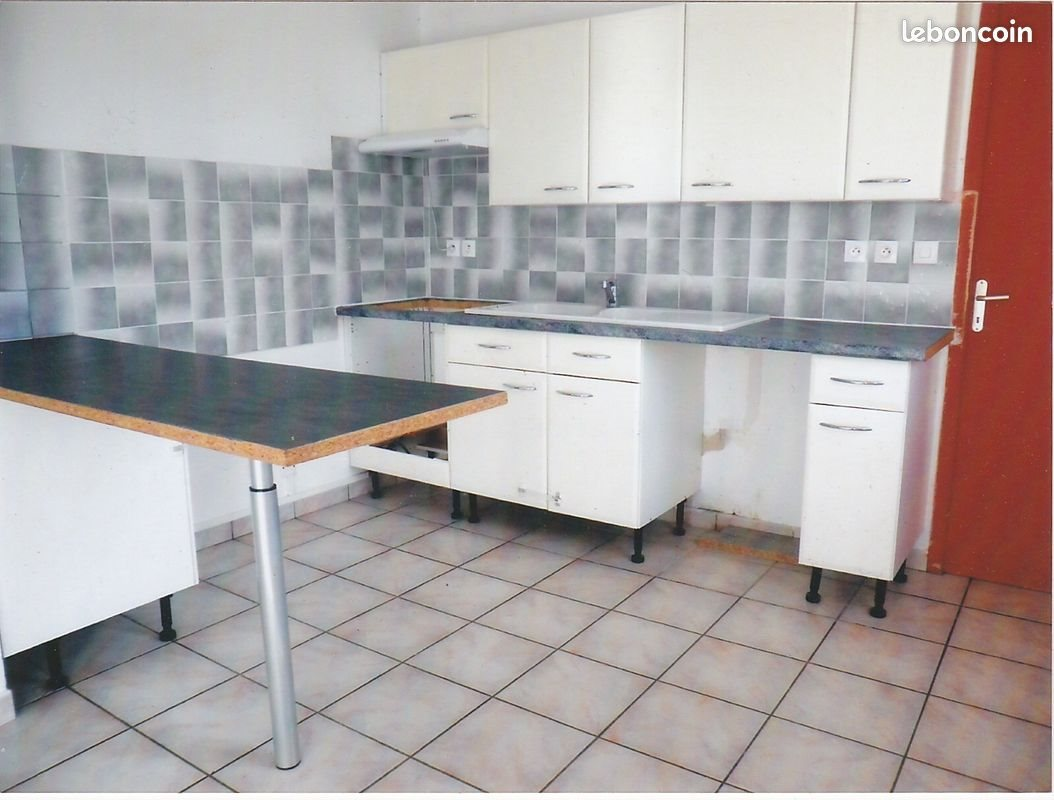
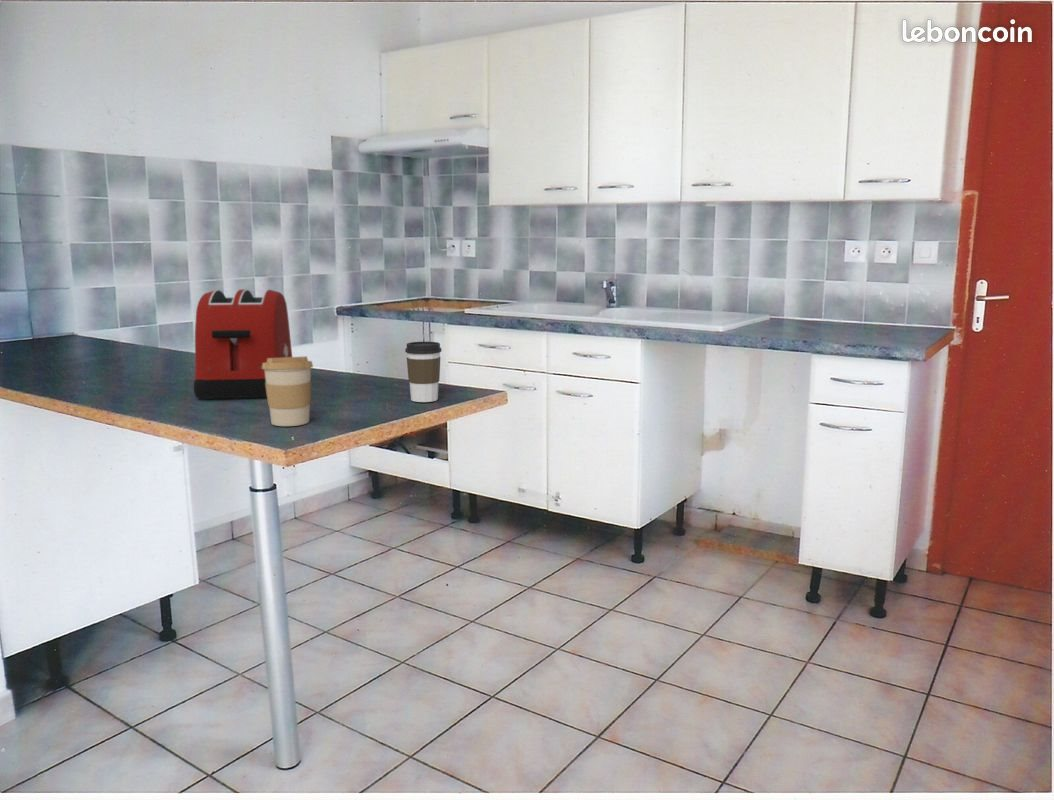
+ toaster (244, 339)
+ coffee cup (423, 371)
+ coffee cup (288, 388)
